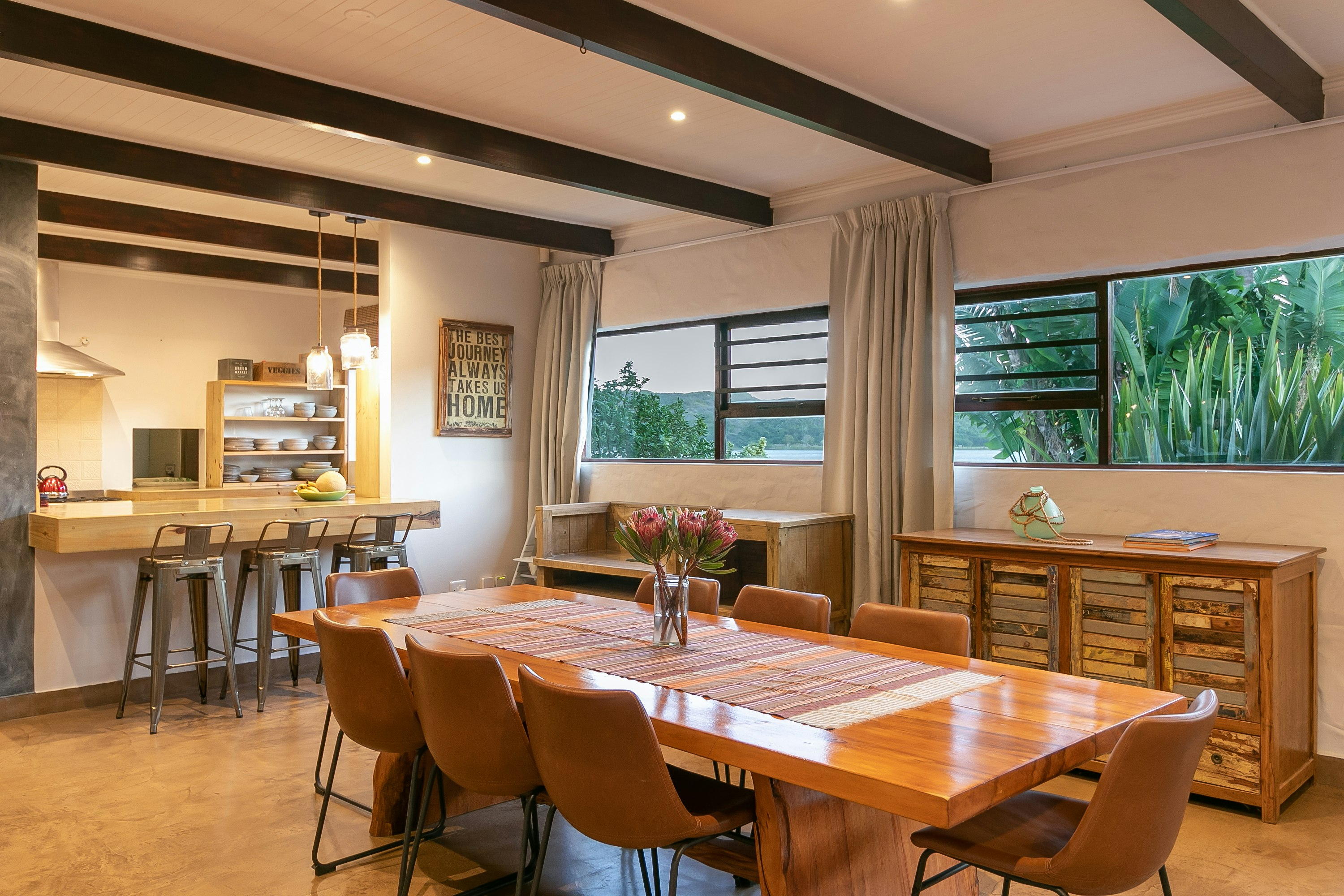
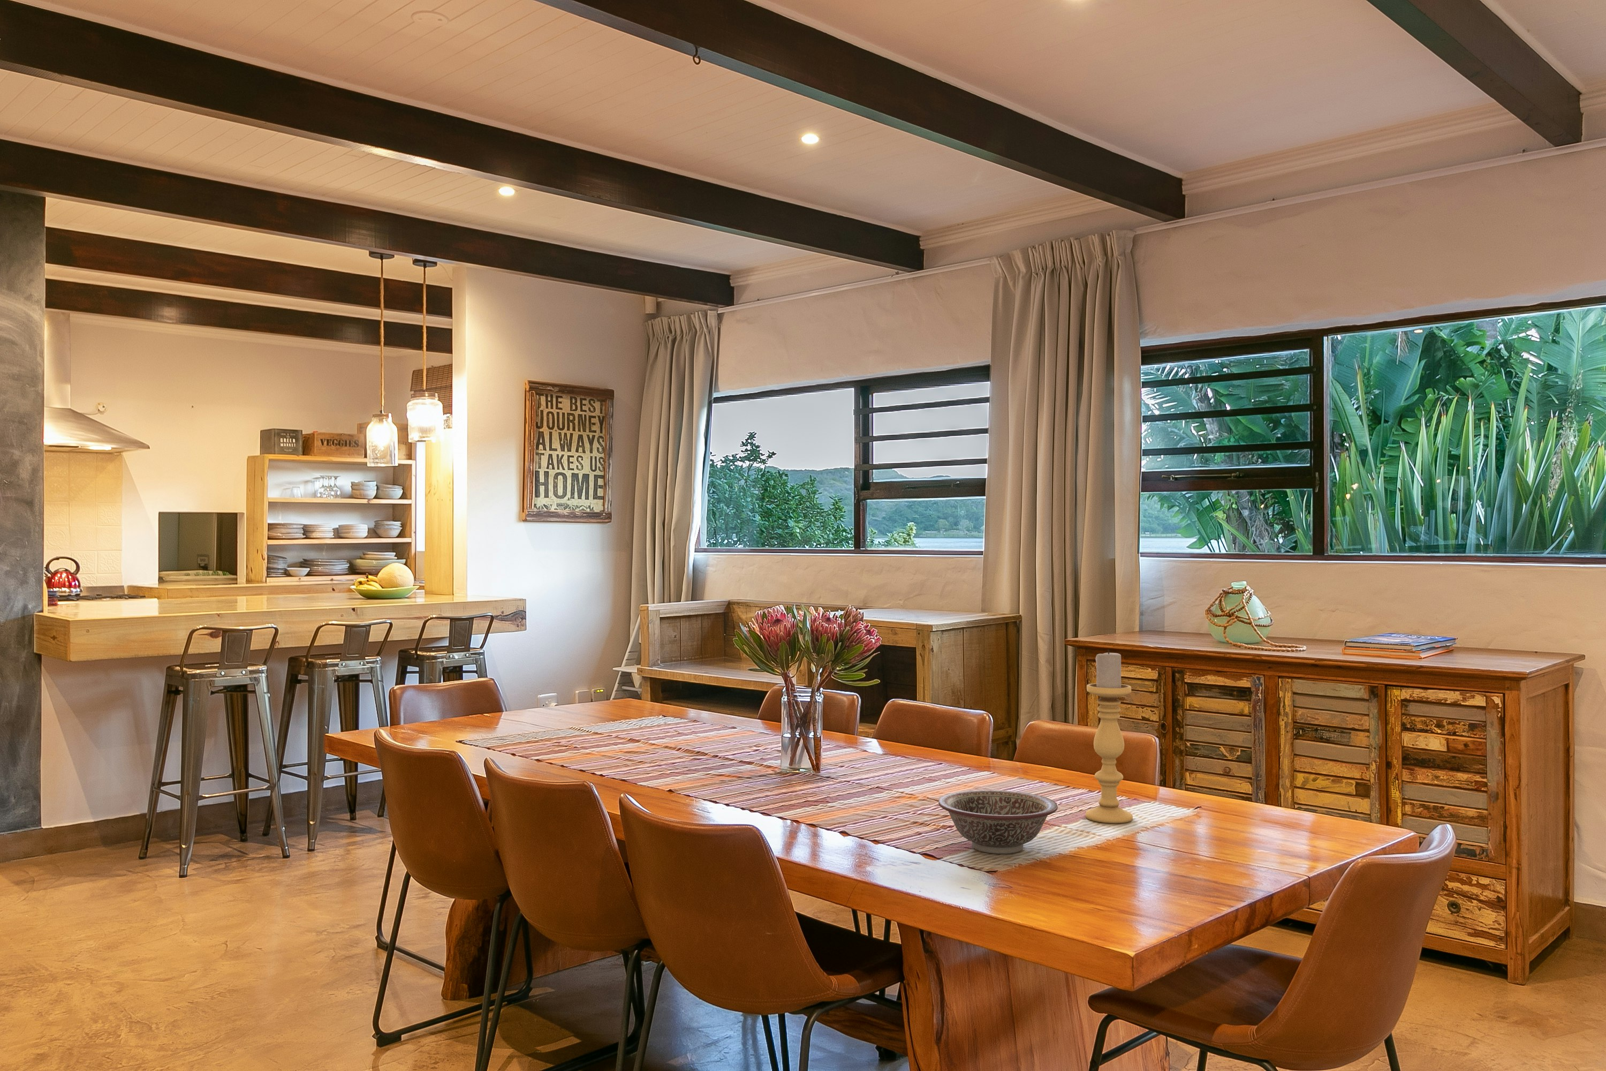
+ decorative bowl (998, 825)
+ candle holder (1109, 733)
